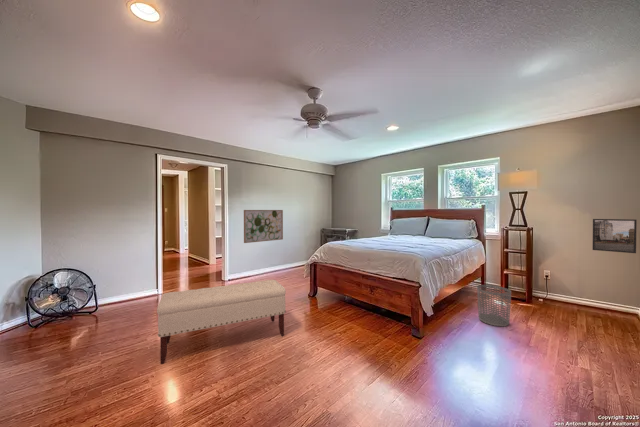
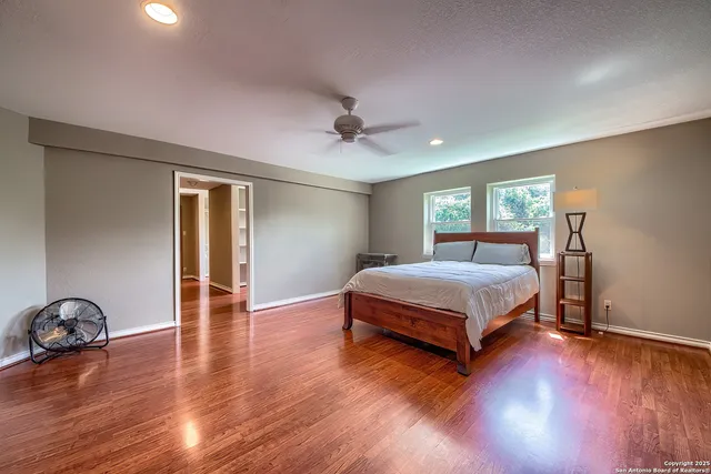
- wall art (264, 225)
- bench (226, 314)
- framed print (613, 235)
- waste bin (493, 305)
